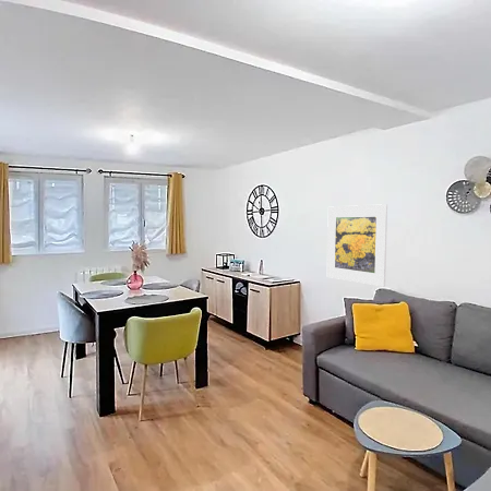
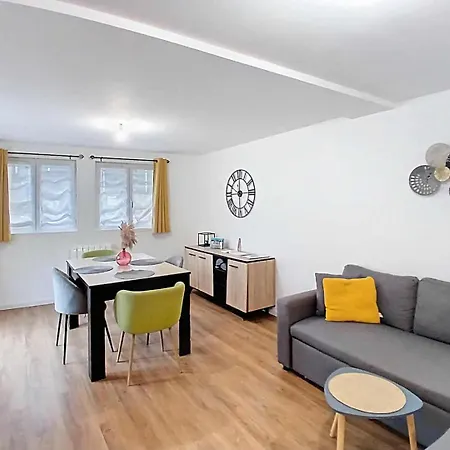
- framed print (355, 243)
